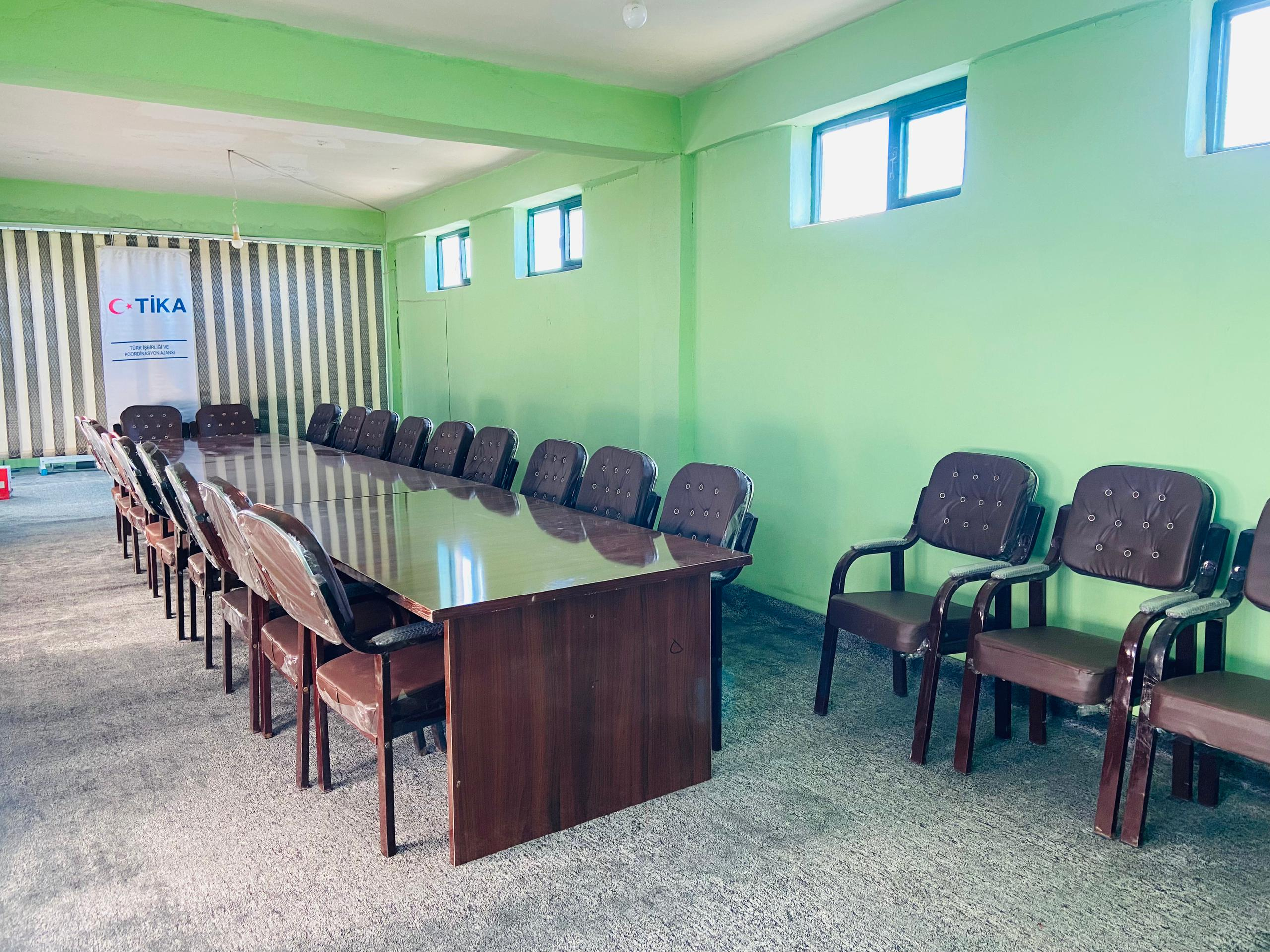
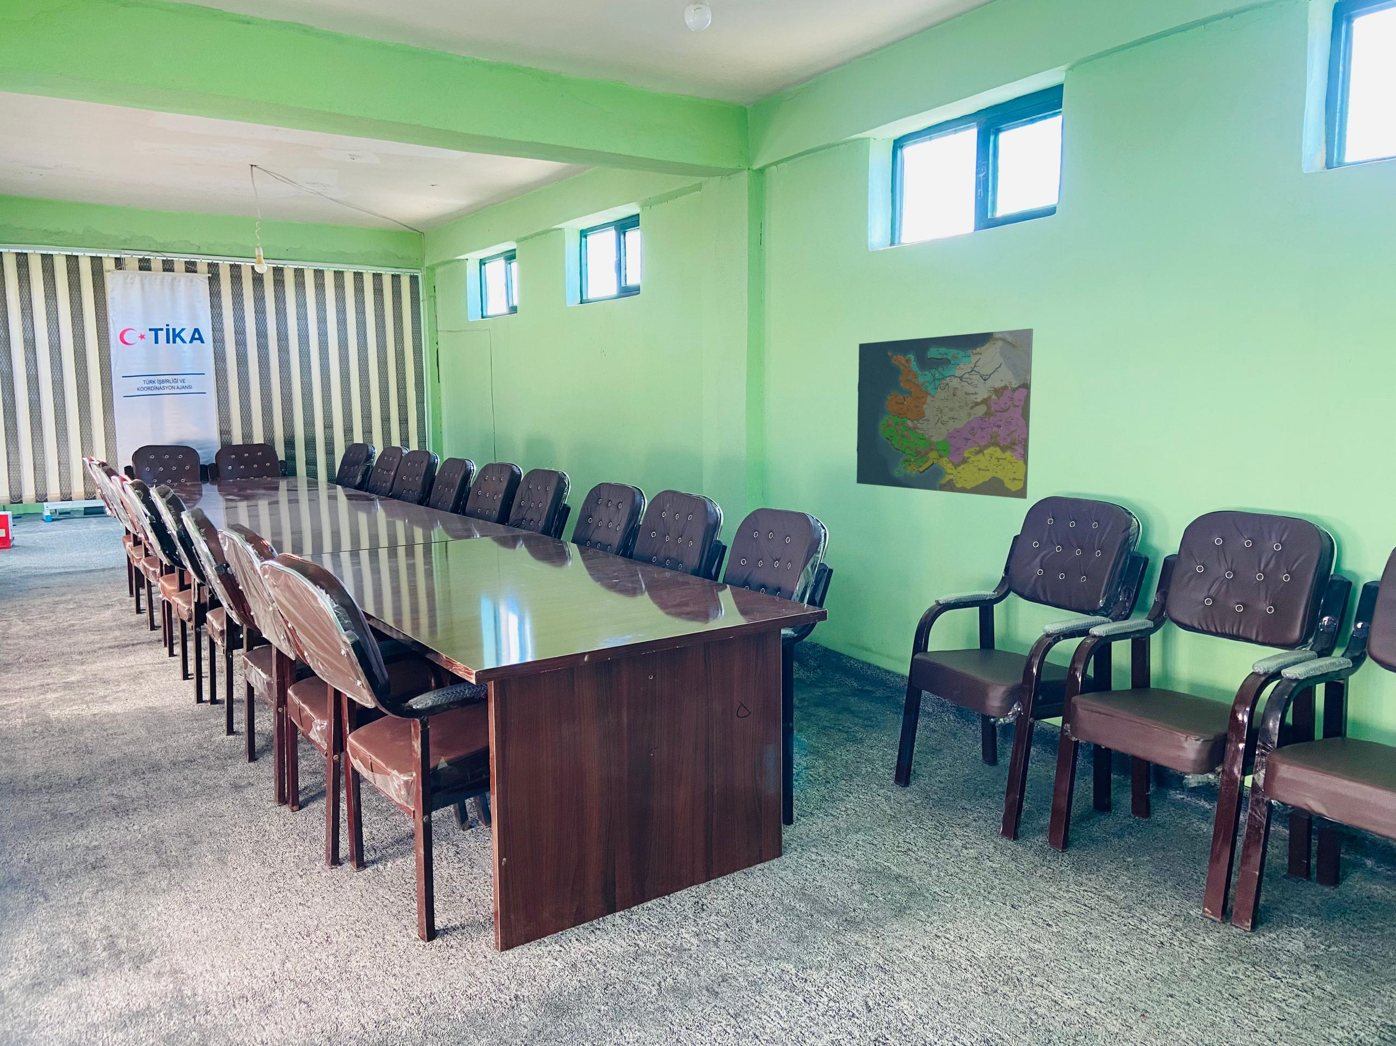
+ map (934, 414)
